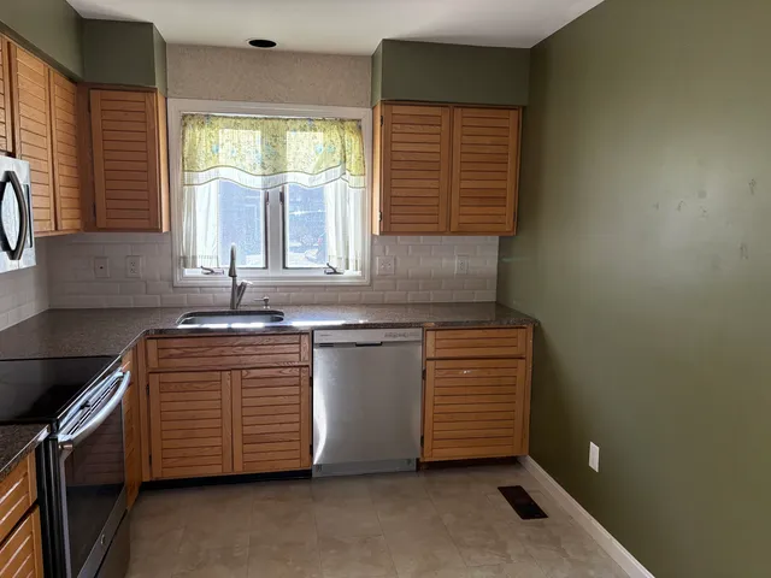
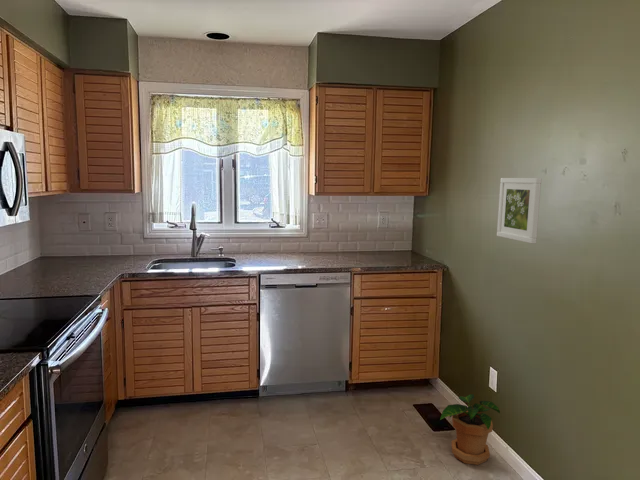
+ potted plant (465, 427)
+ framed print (517, 209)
